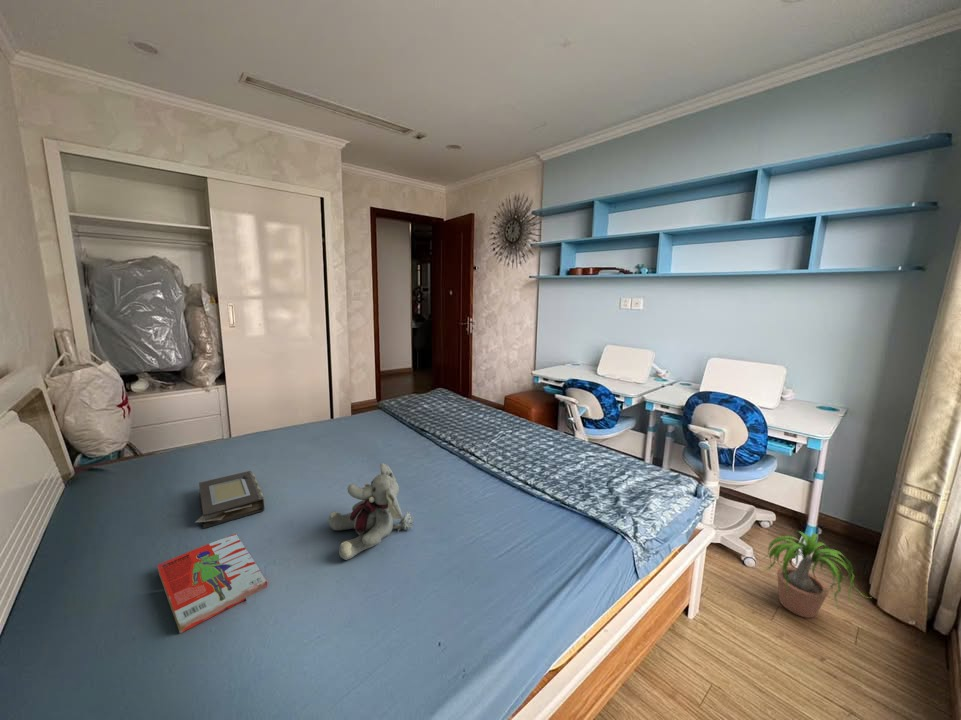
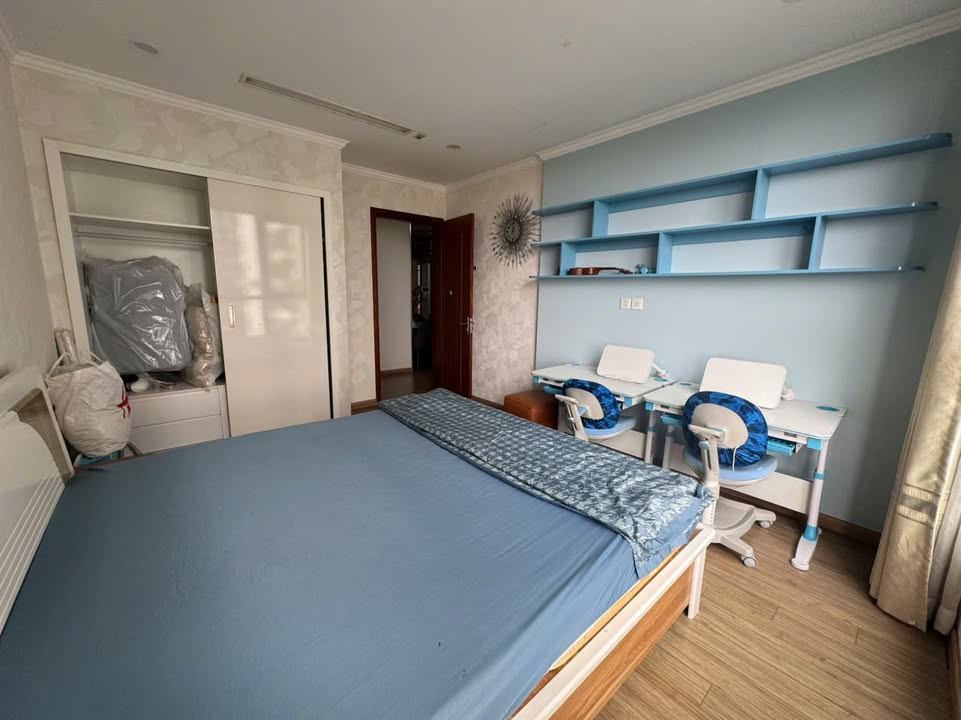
- comic book (212, 575)
- potted plant (810, 574)
- book (227, 496)
- plush elephant (373, 504)
